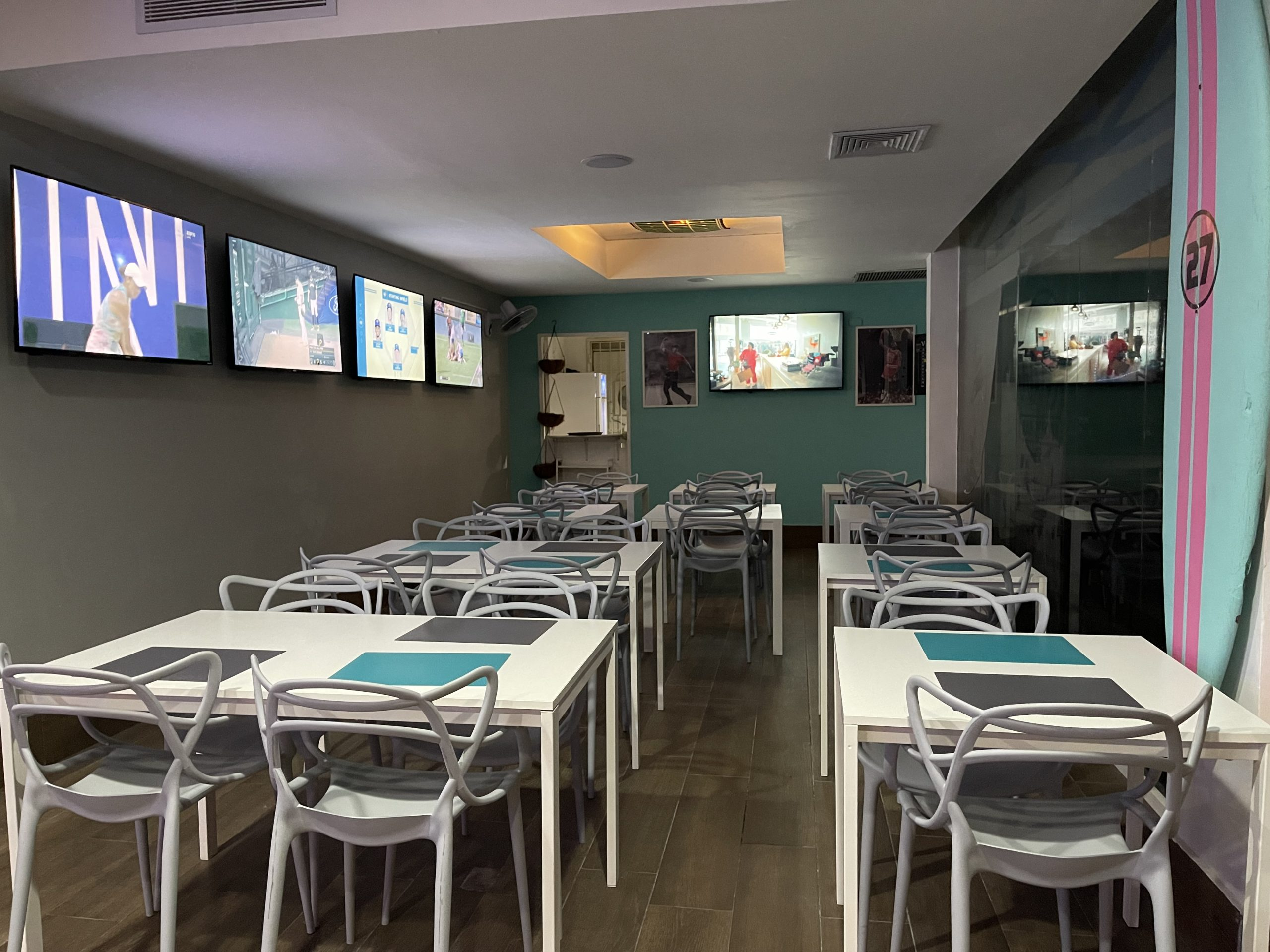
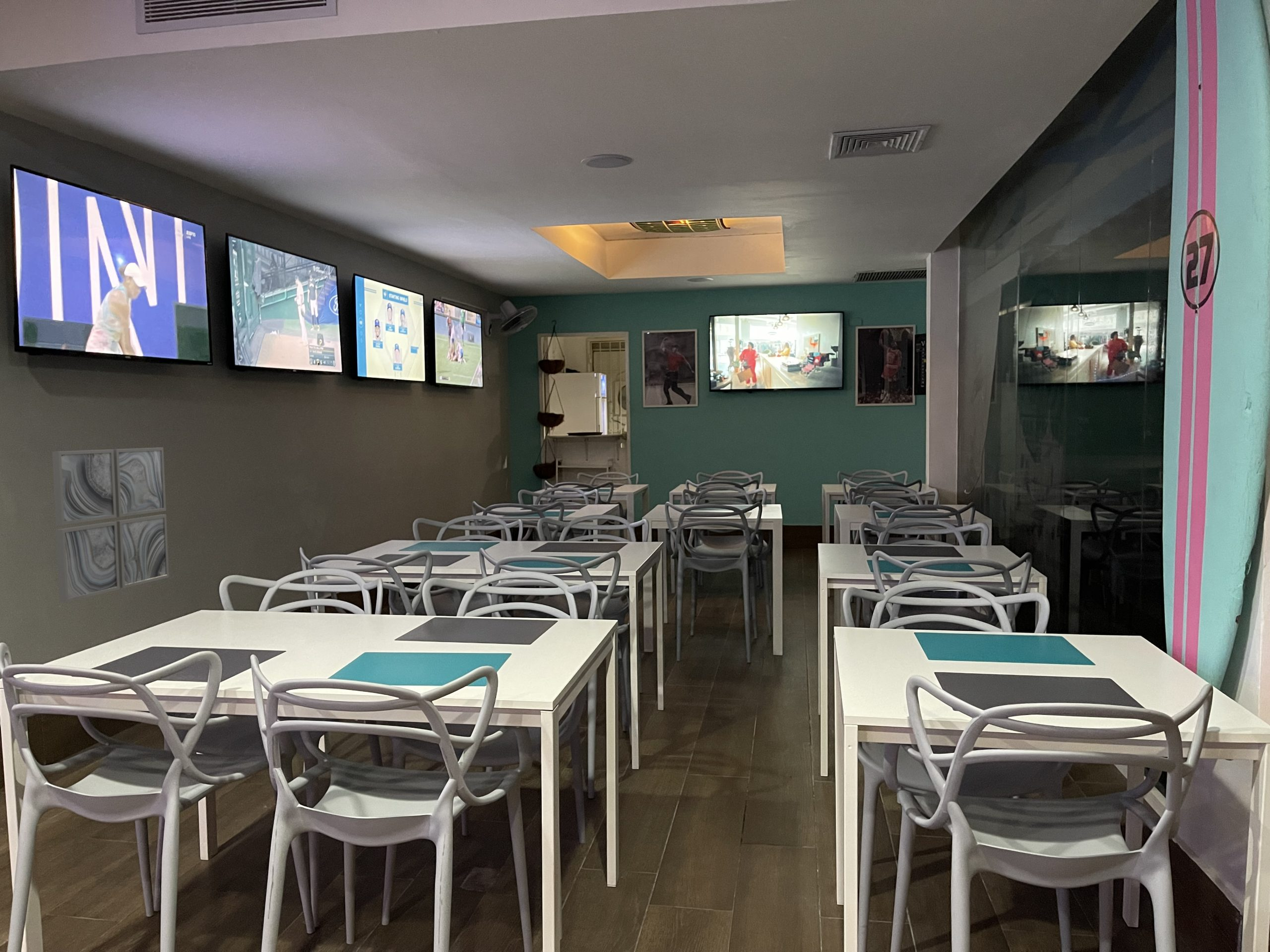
+ wall art (115, 518)
